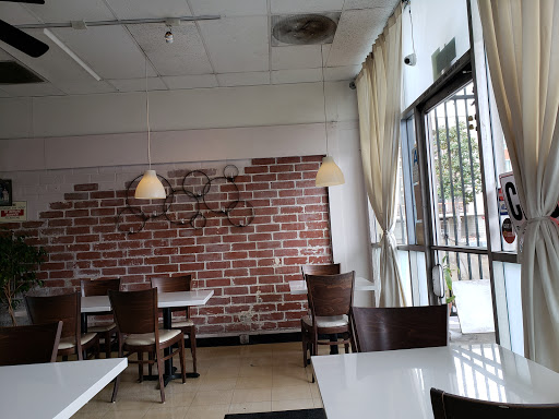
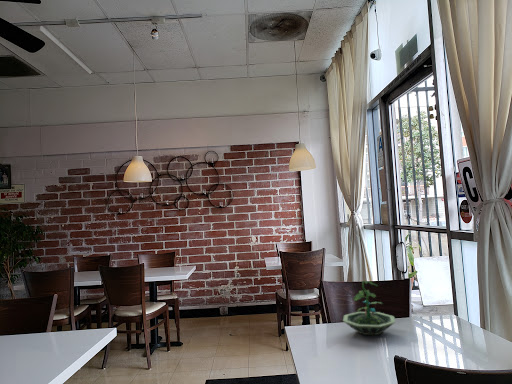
+ terrarium (367, 290)
